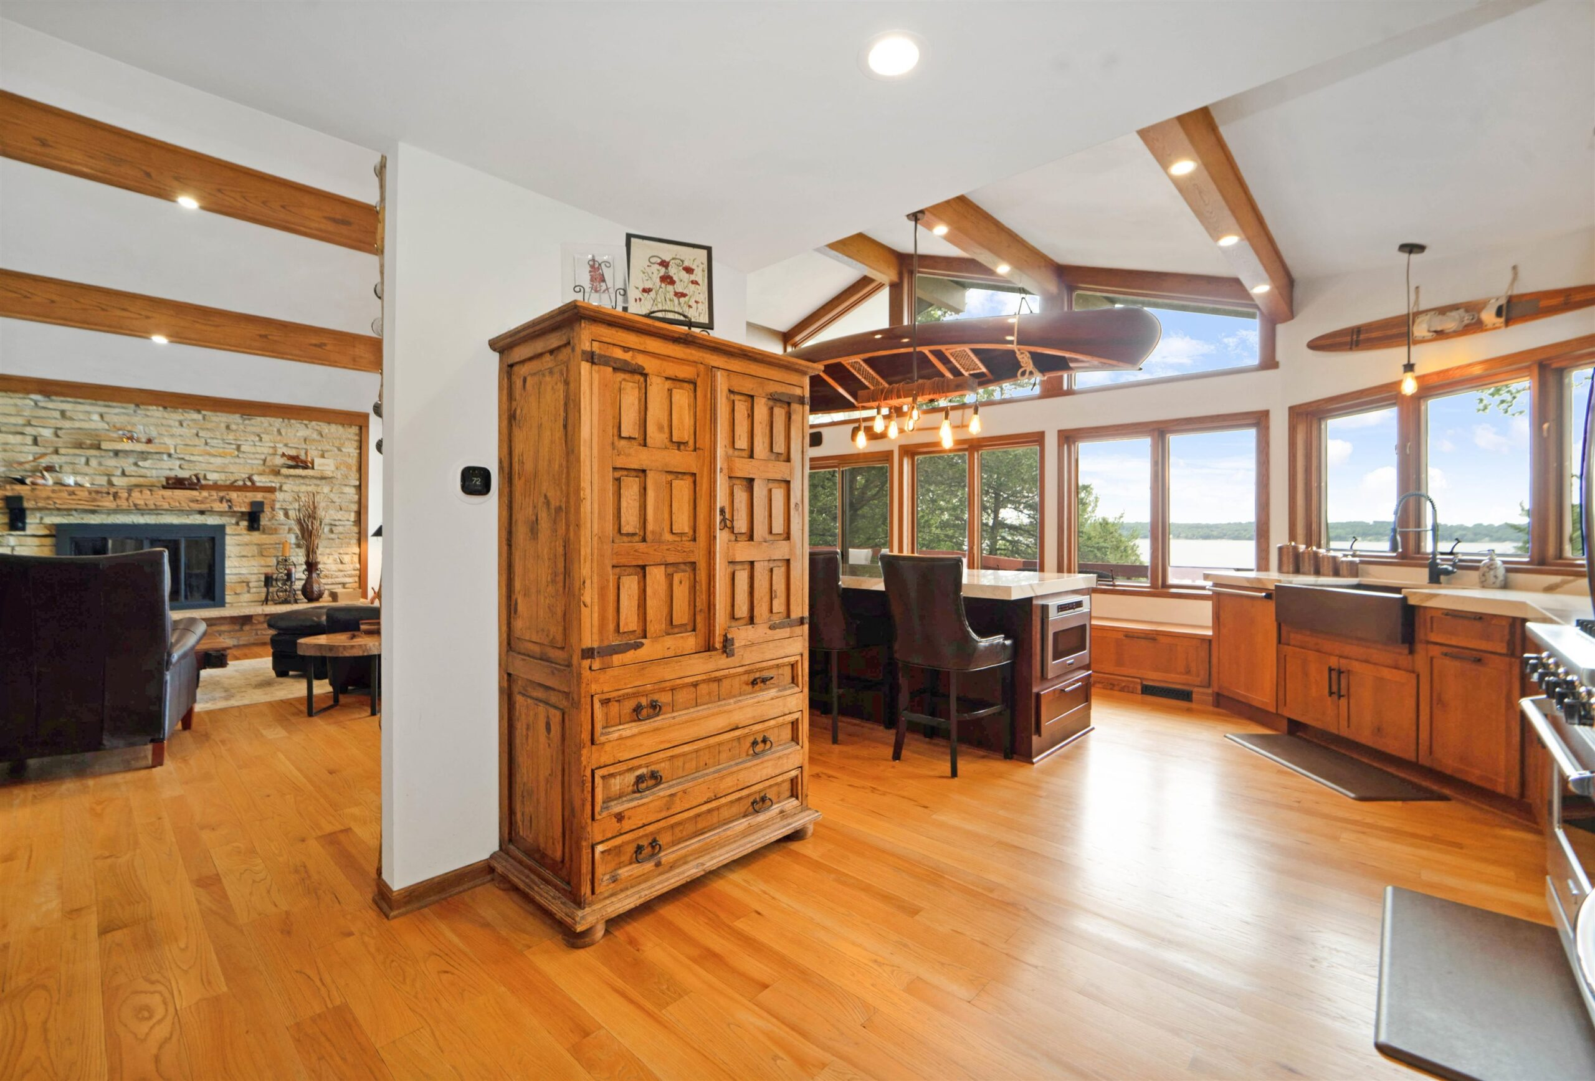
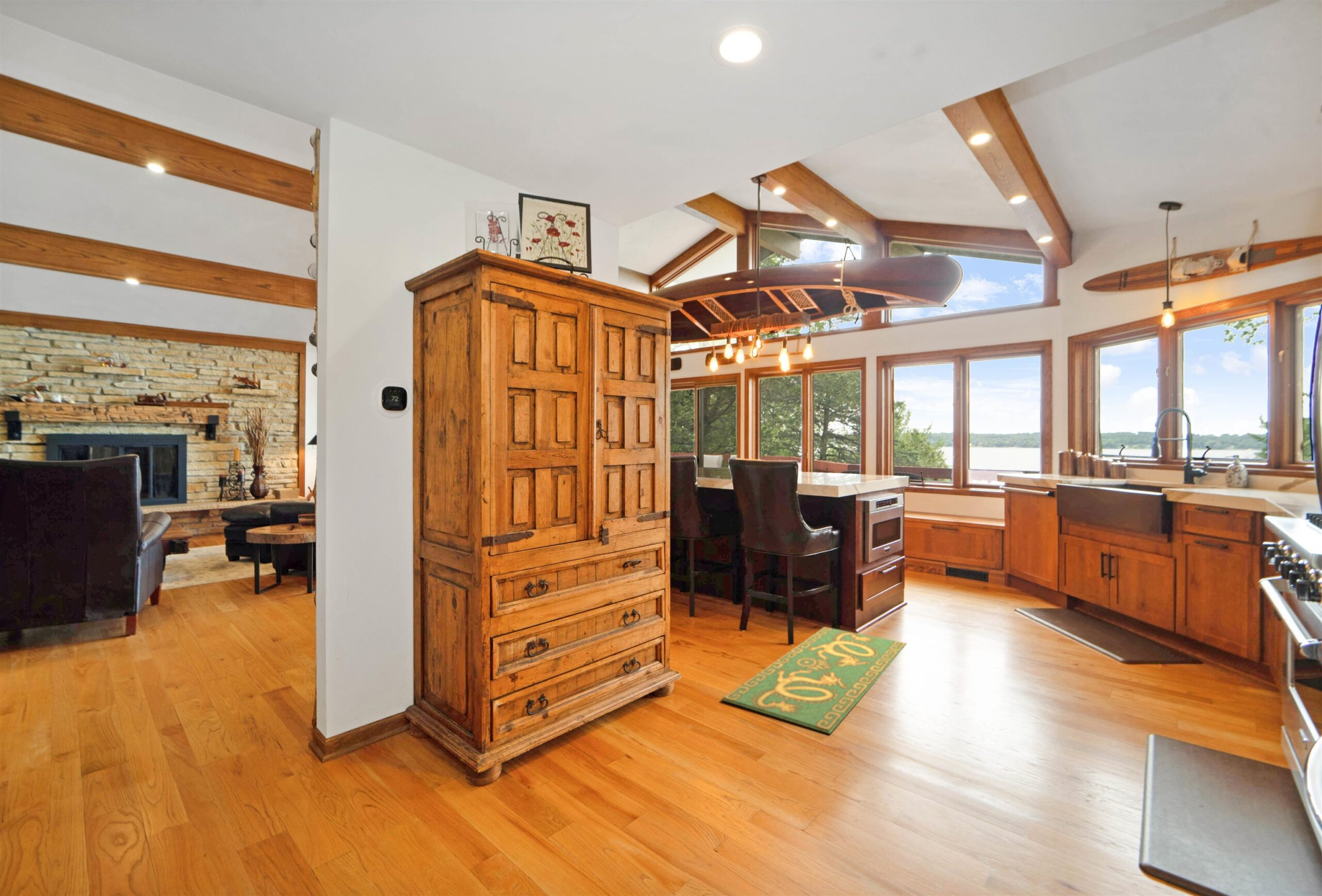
+ rug (826, 667)
